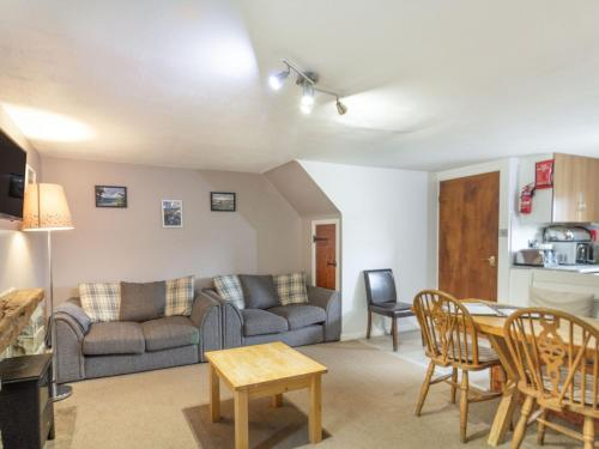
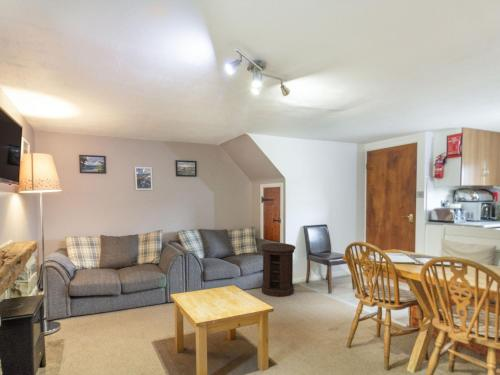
+ side table (277, 268)
